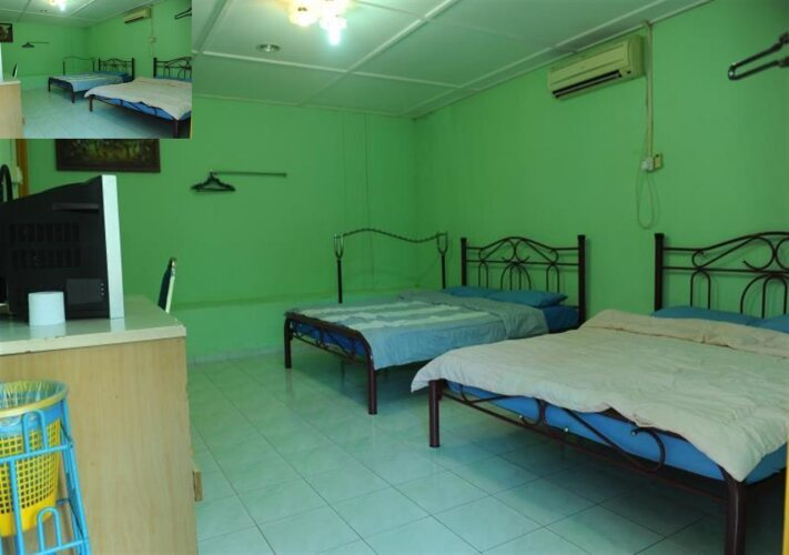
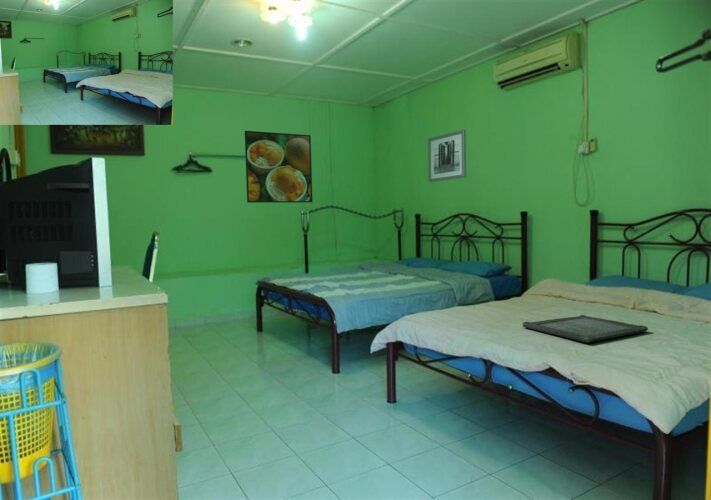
+ serving tray (584, 327)
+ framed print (279, 167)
+ wall art (446, 157)
